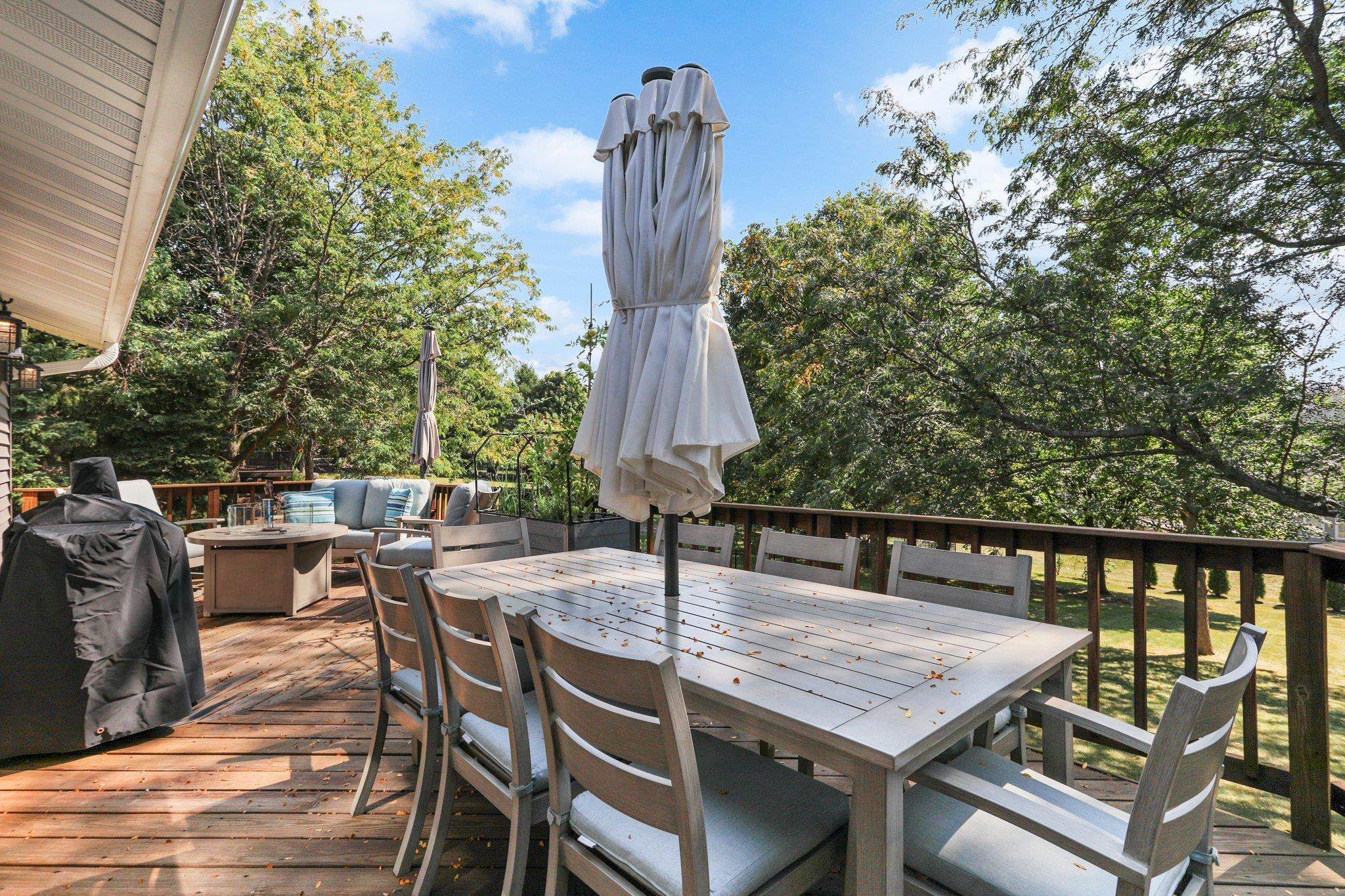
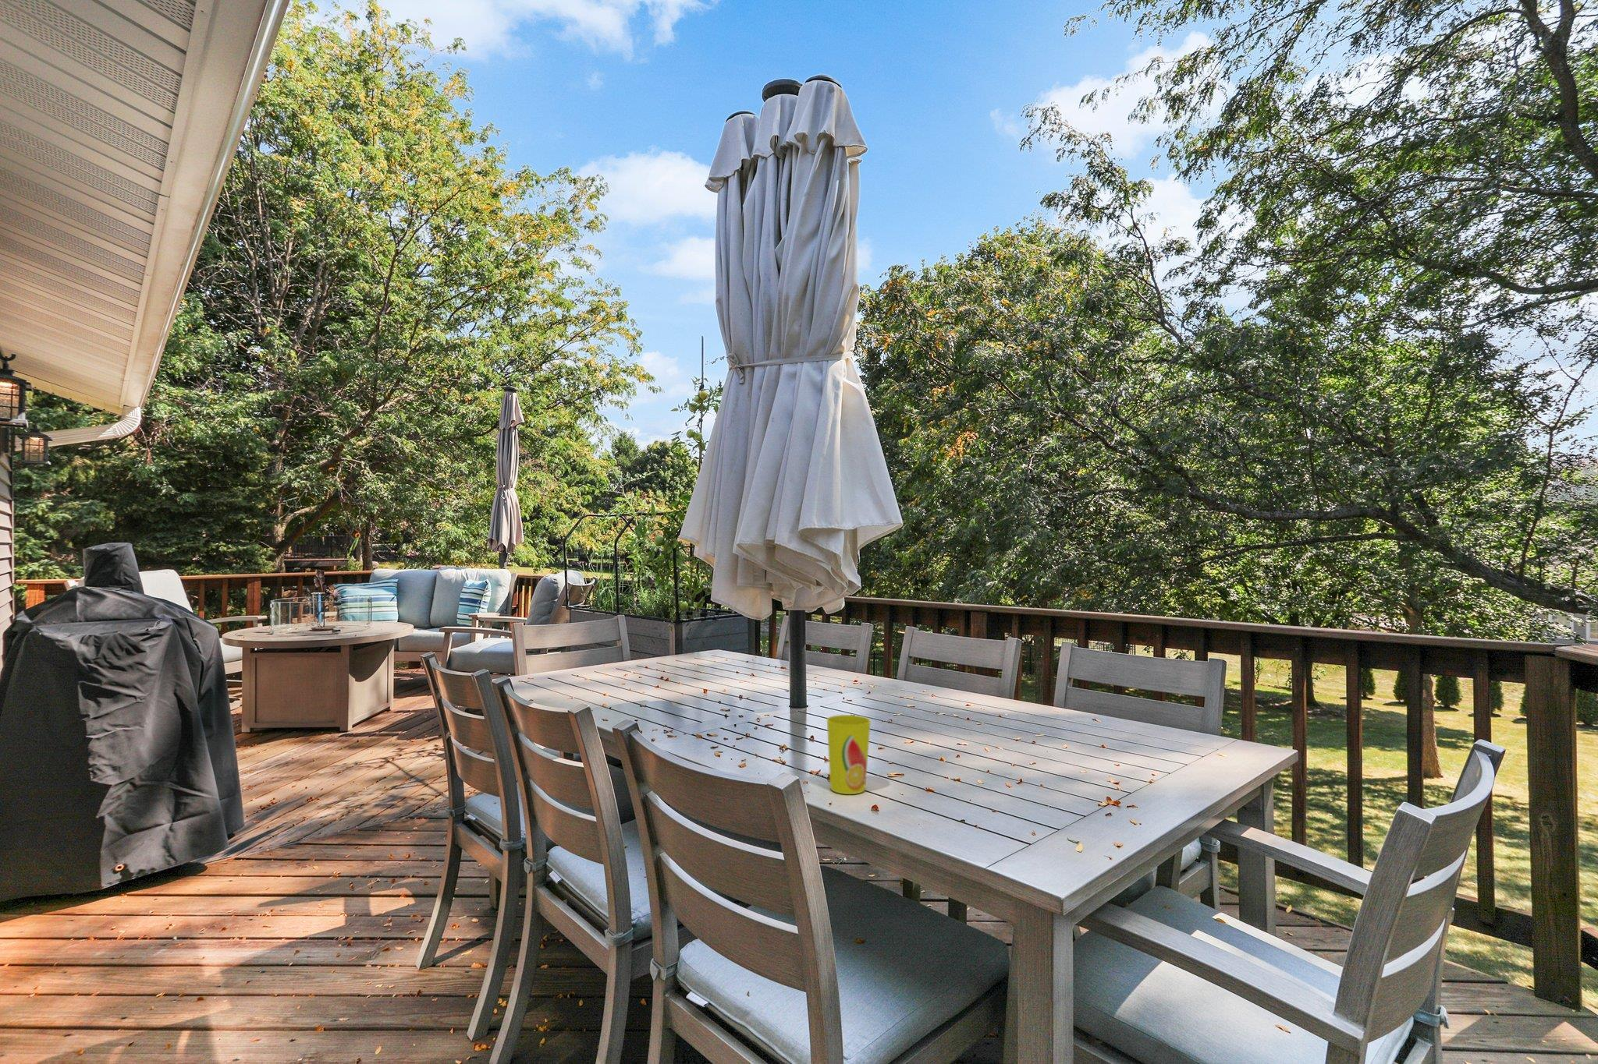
+ cup (848, 754)
